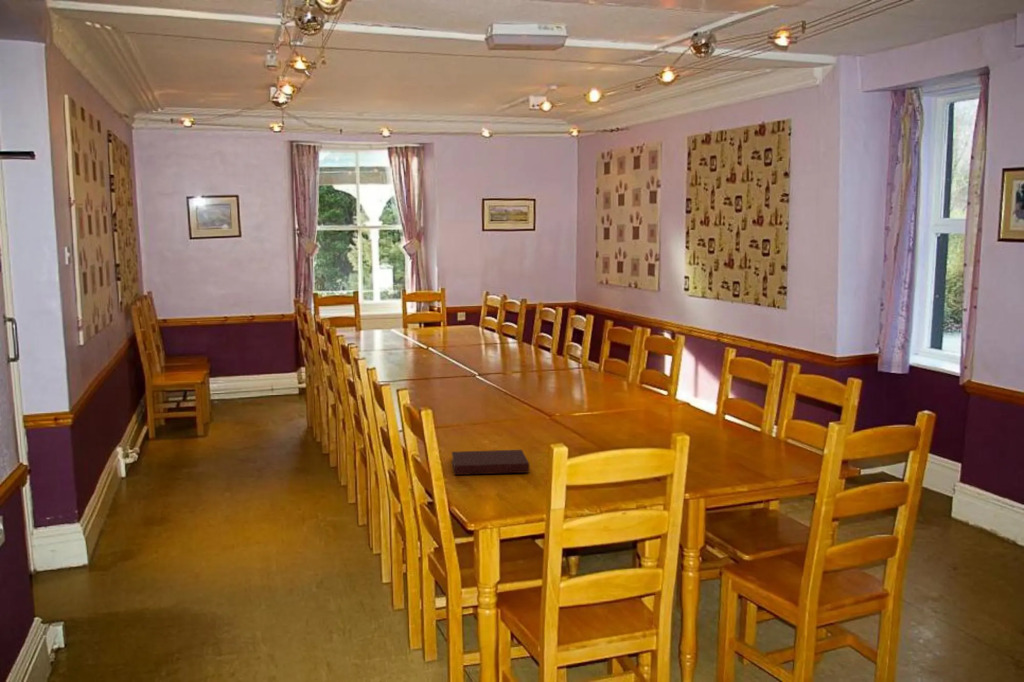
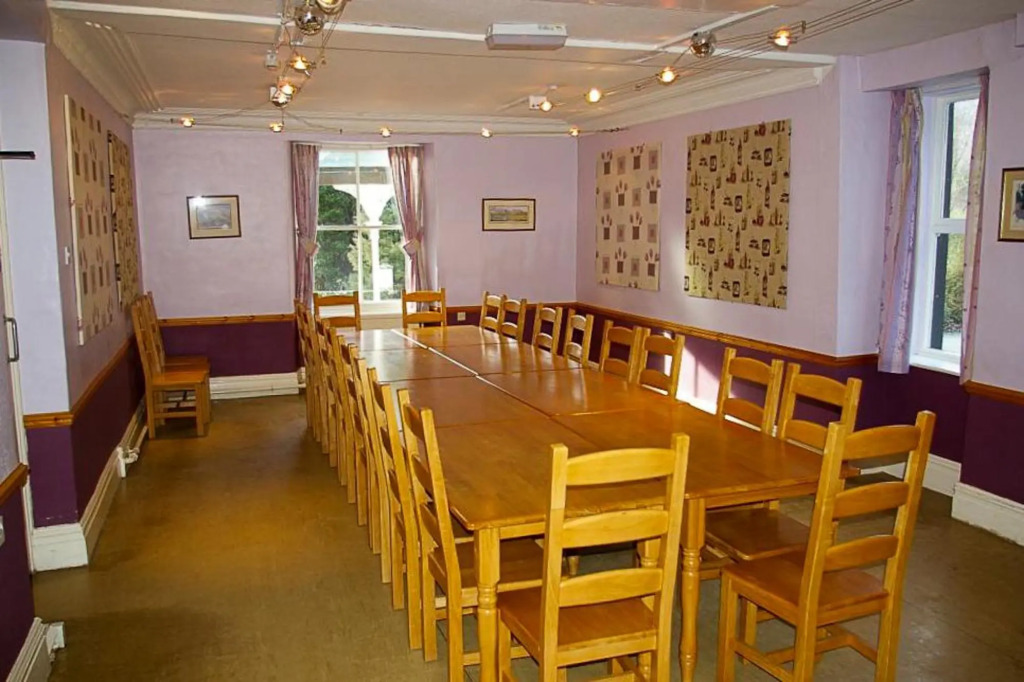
- notebook (489, 461)
